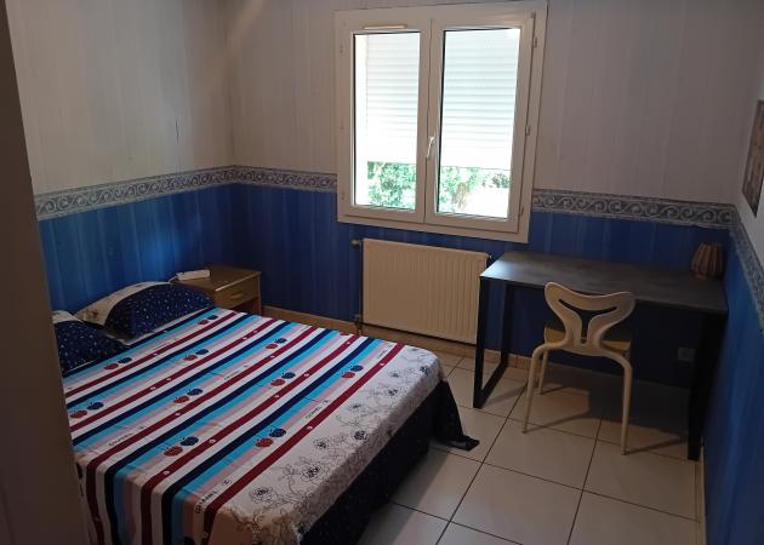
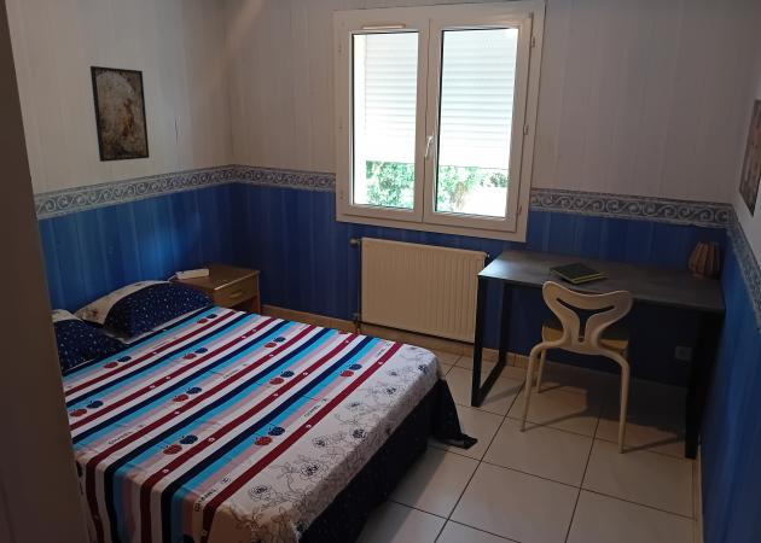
+ notepad (576, 273)
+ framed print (121, 115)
